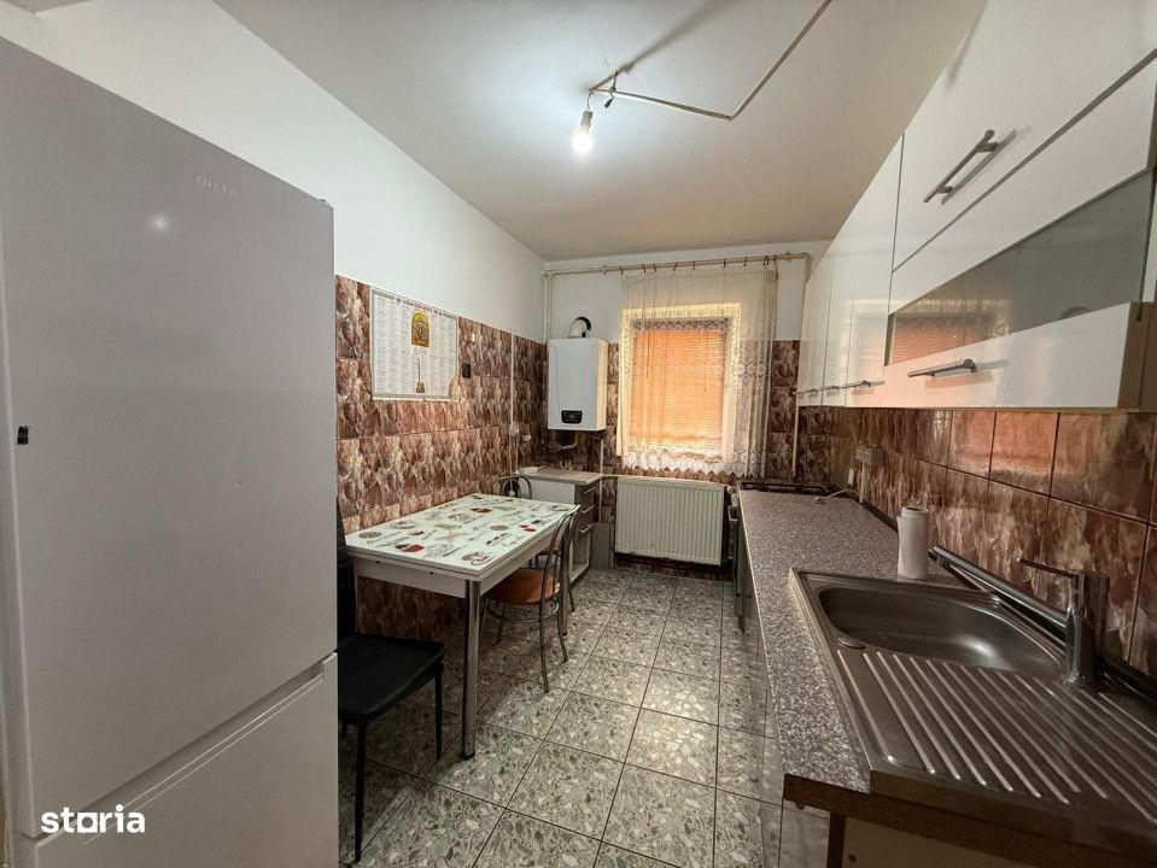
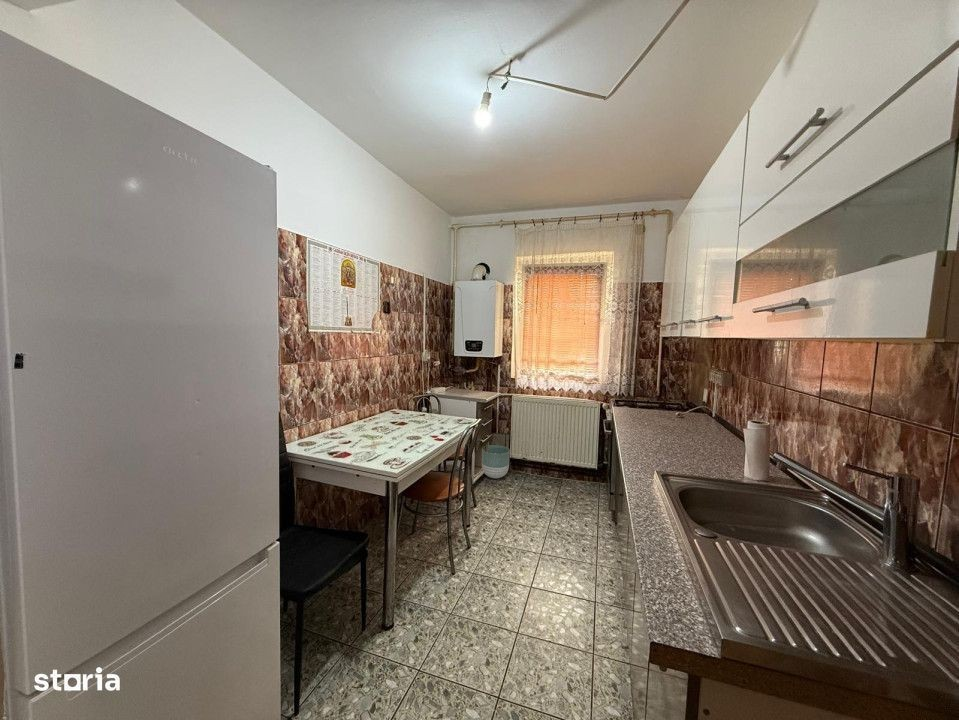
+ planter (495, 462)
